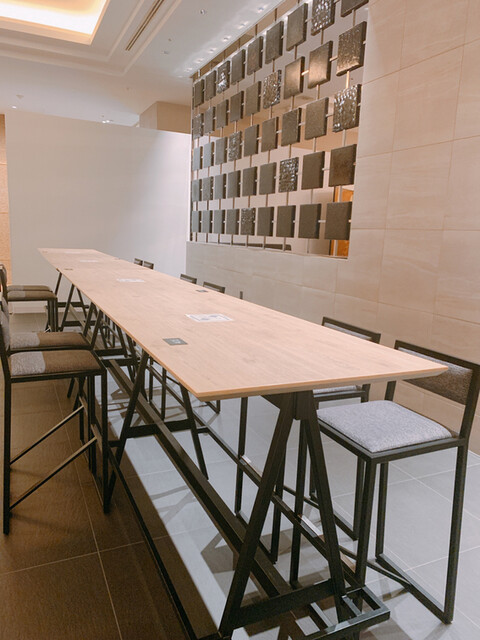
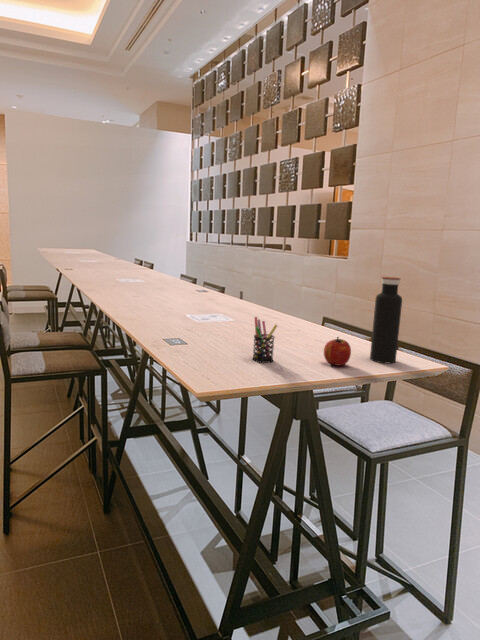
+ fruit (337, 350)
+ water bottle (386, 319)
+ pen holder (261, 339)
